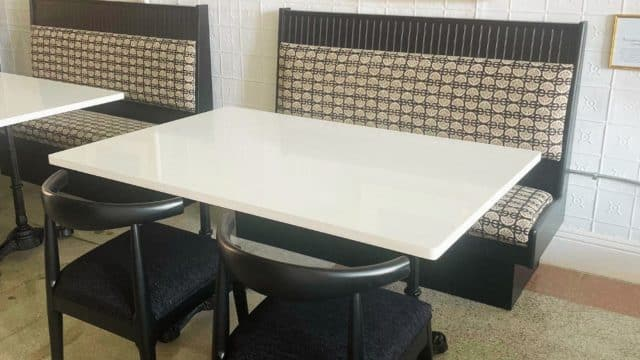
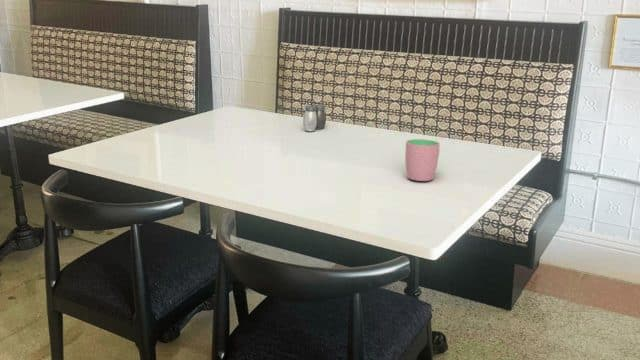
+ salt and pepper shaker (314, 117)
+ cup (424, 159)
